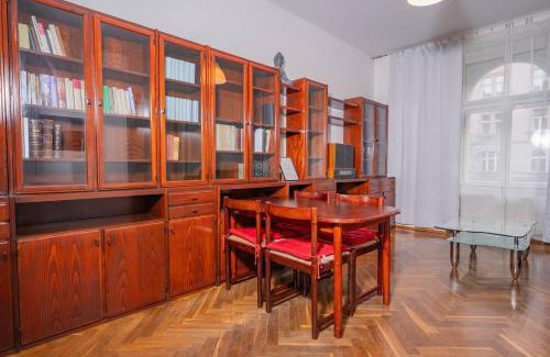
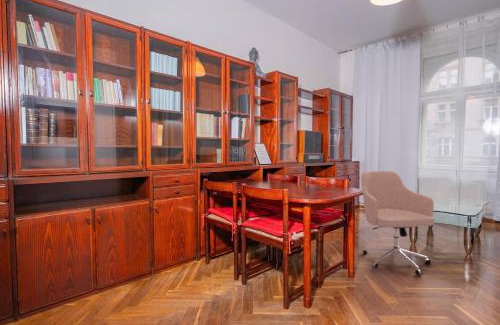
+ chair (394, 216)
